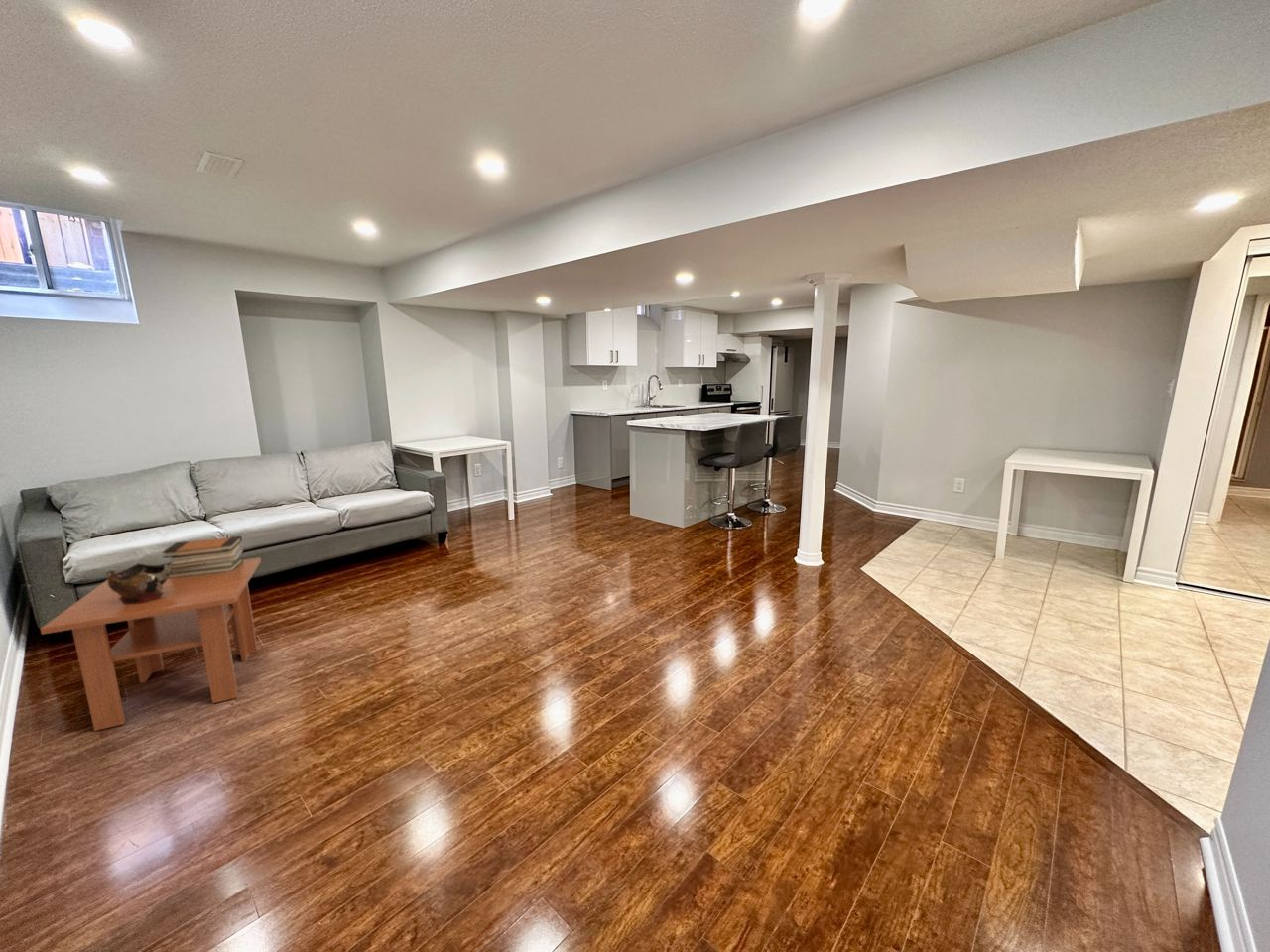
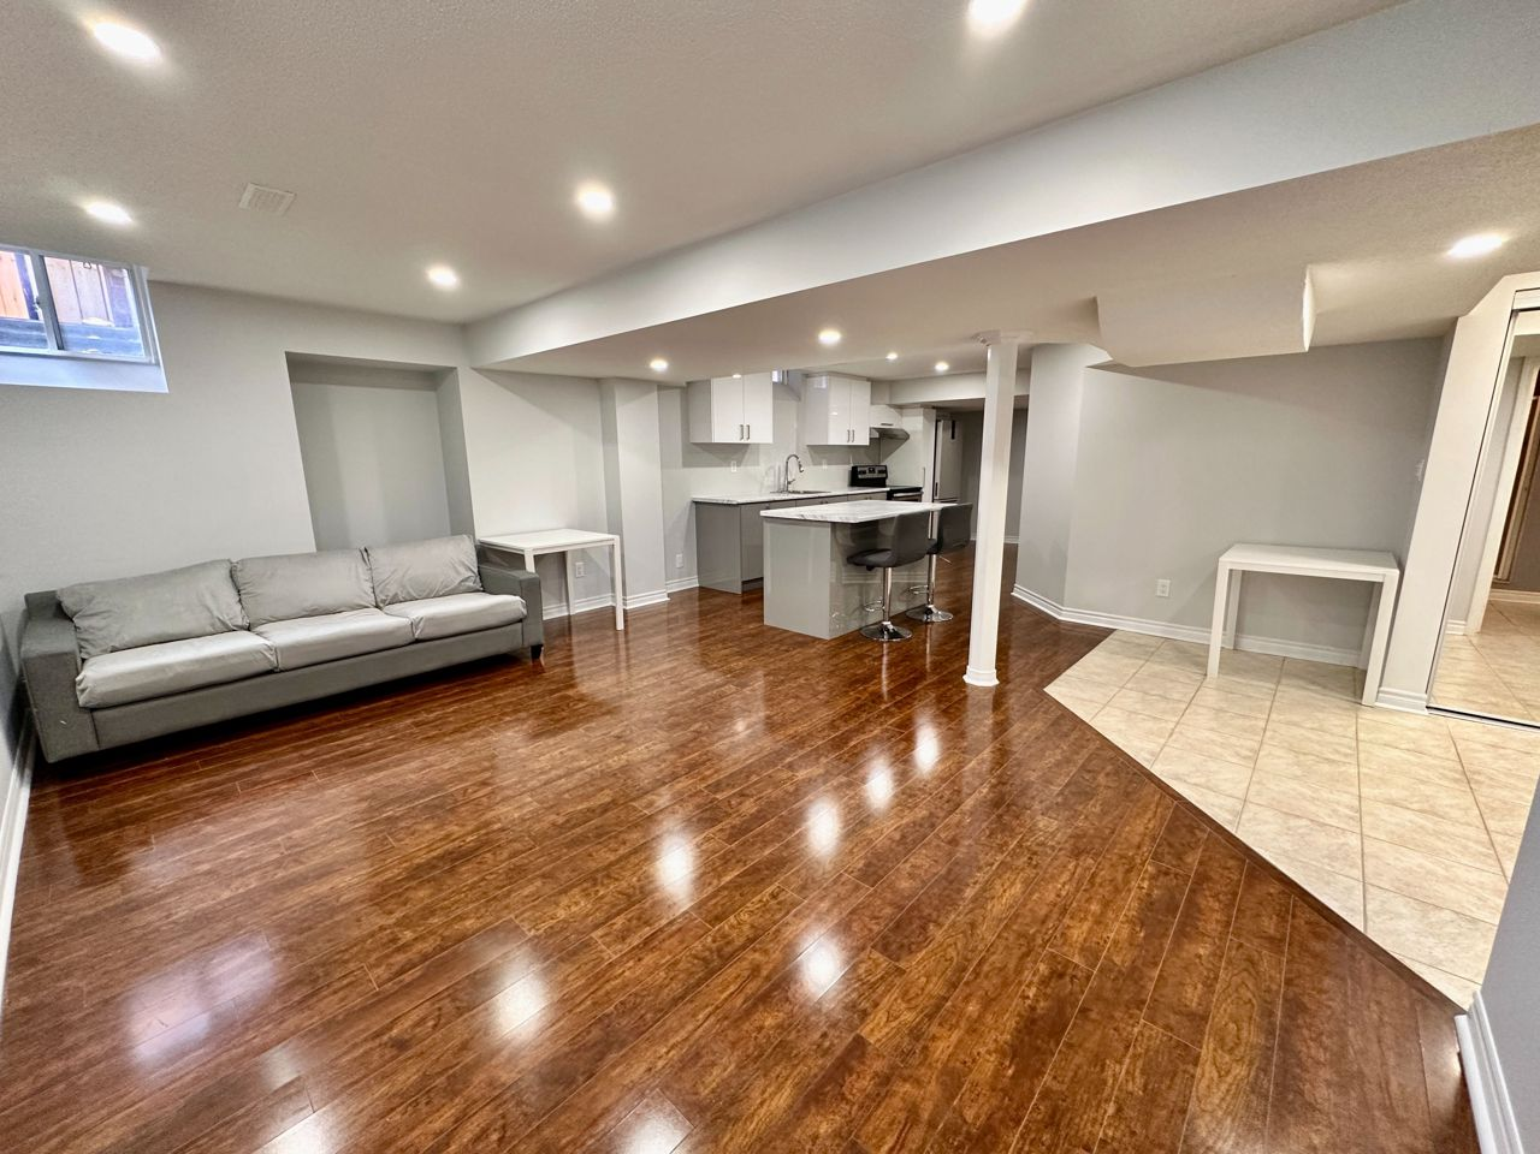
- decorative bowl (143, 580)
- coffee table (178, 637)
- book stack (206, 555)
